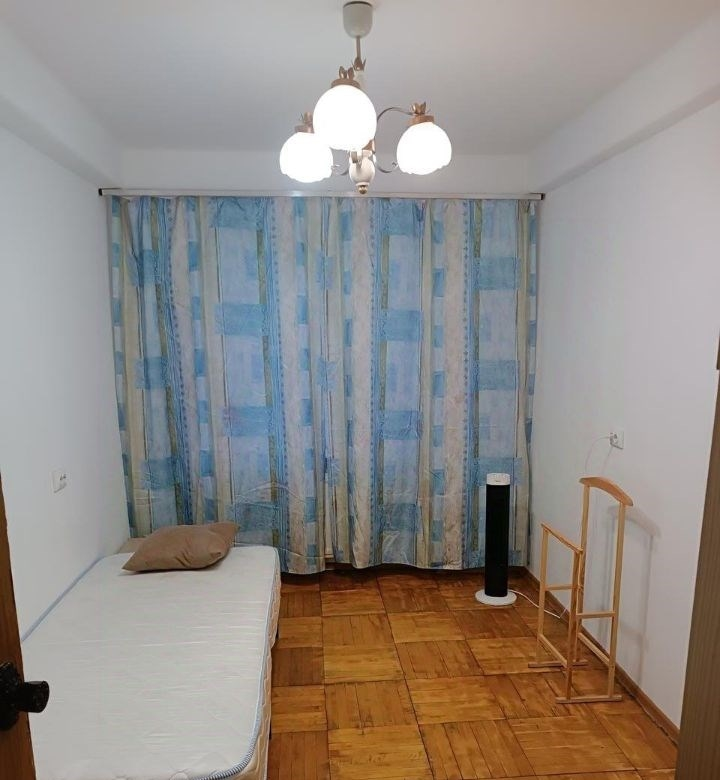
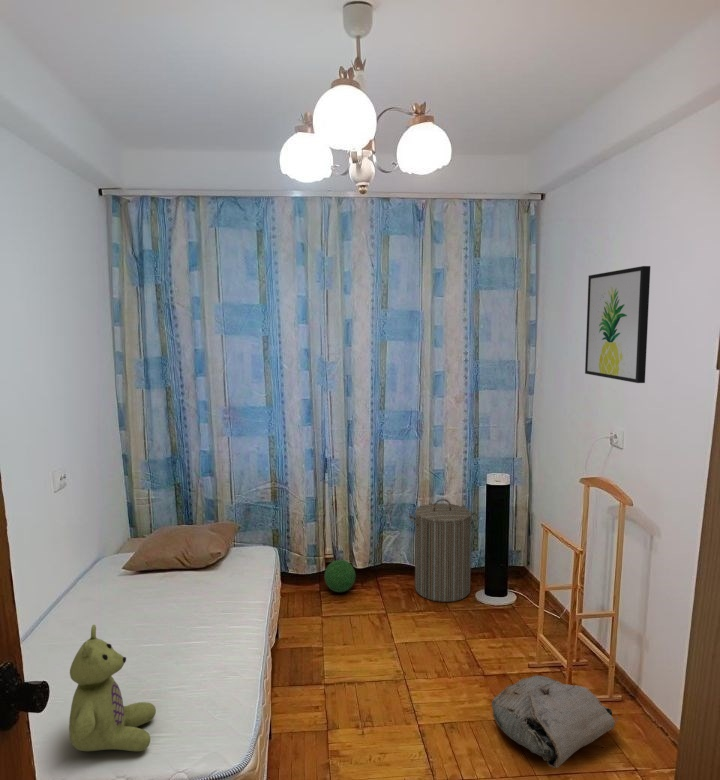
+ decorative ball (339, 575)
+ stuffed bear (111, 685)
+ bag (548, 706)
+ laundry hamper (442, 544)
+ wall art (614, 325)
